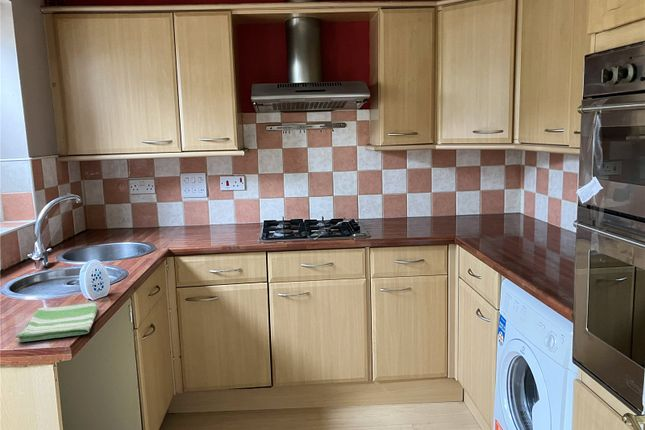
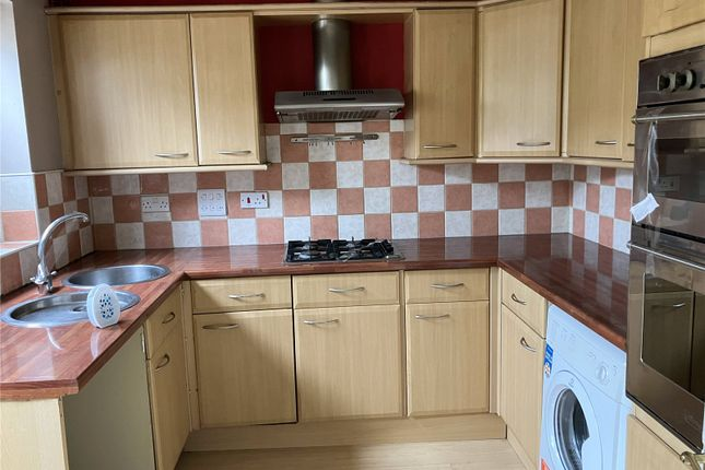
- dish towel (60, 320)
